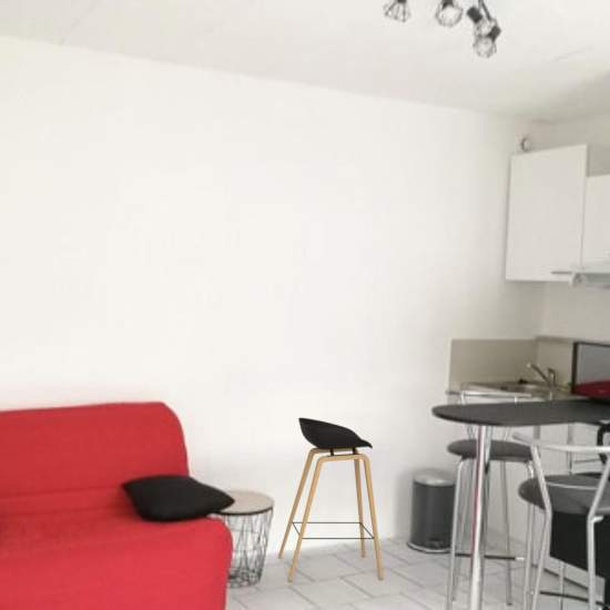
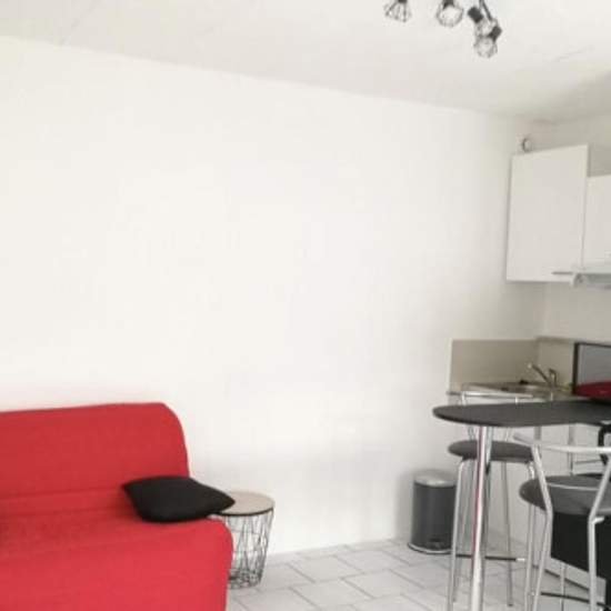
- stool (315, 488)
